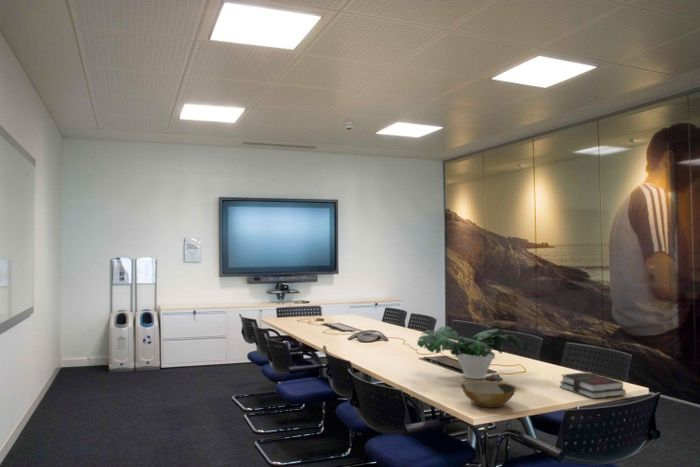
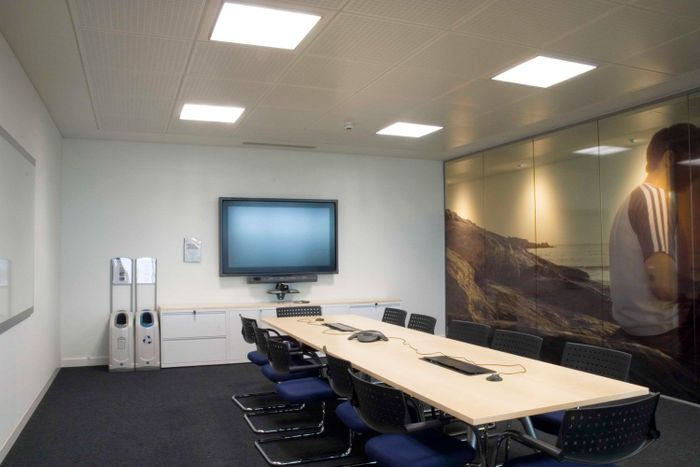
- book (591, 384)
- potted plant (465, 353)
- bowl (488, 395)
